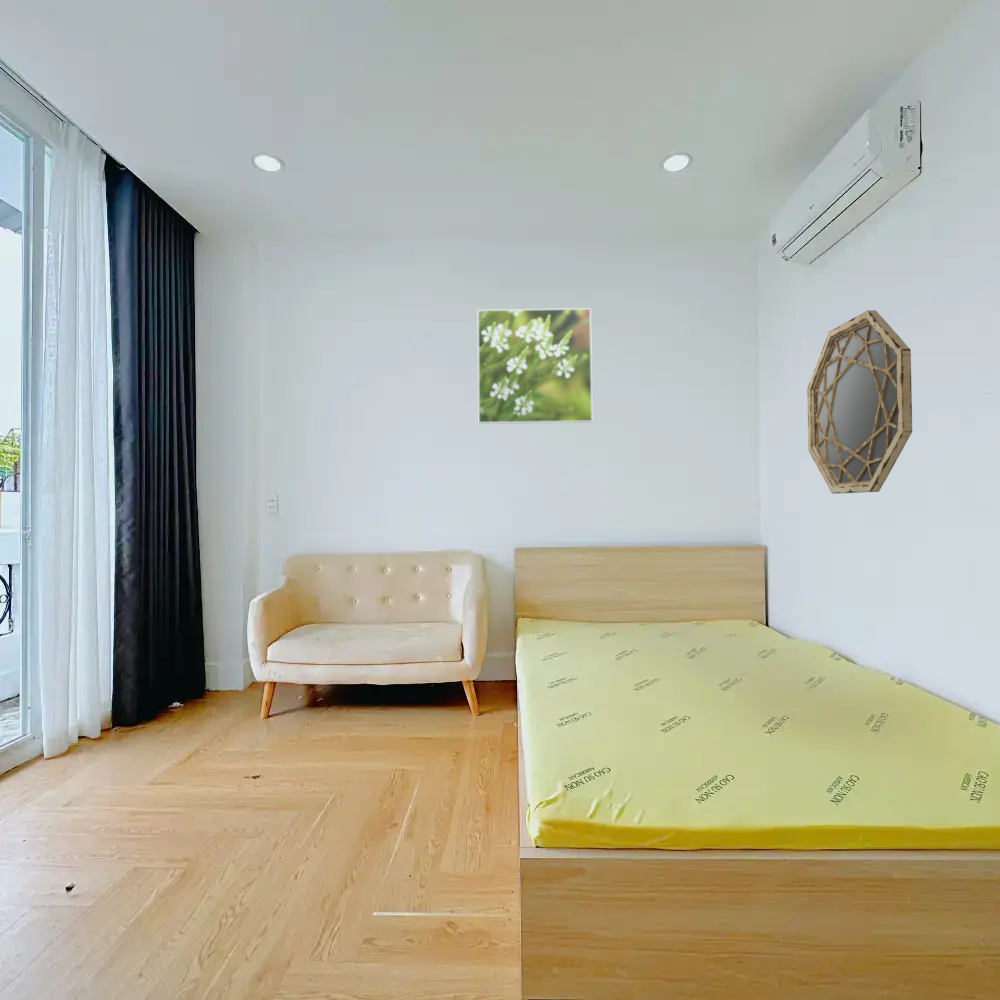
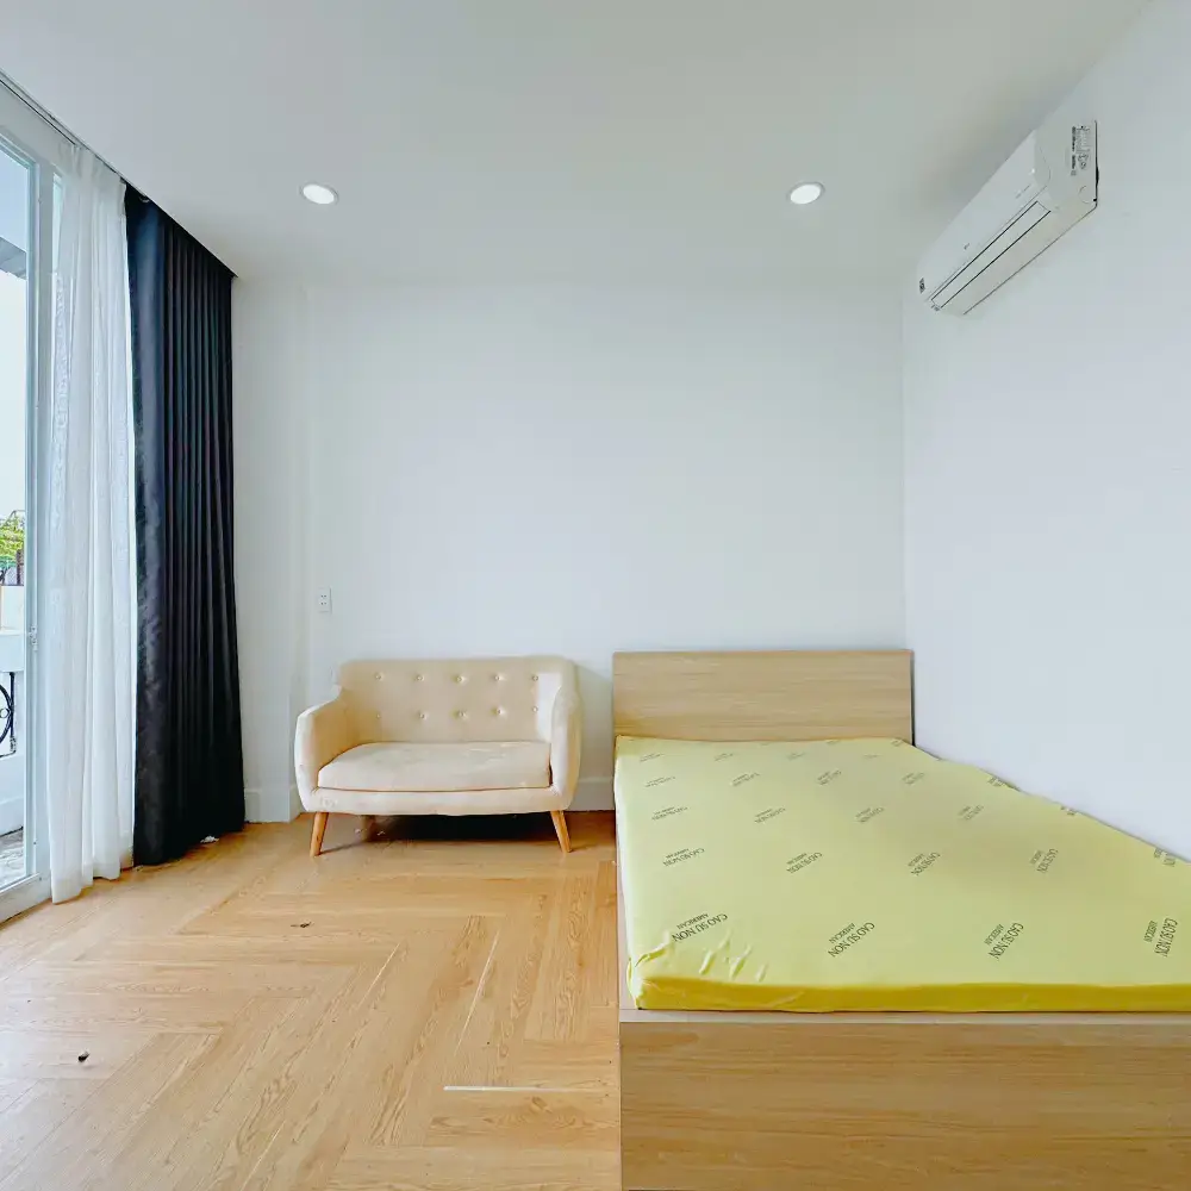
- home mirror (852, 406)
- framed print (534, 366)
